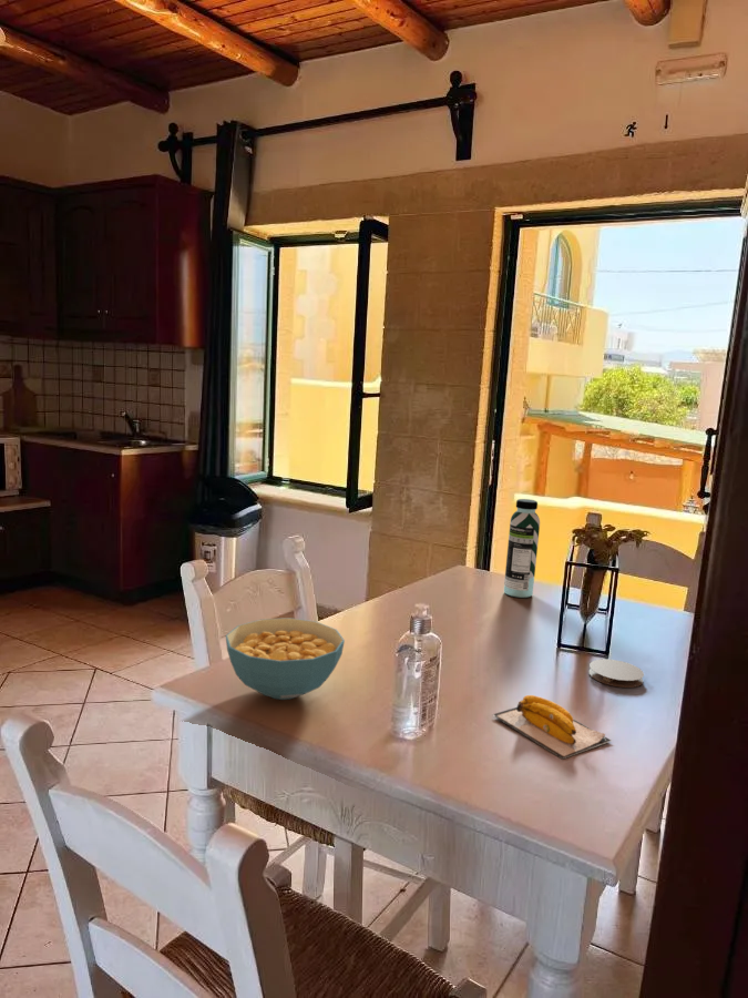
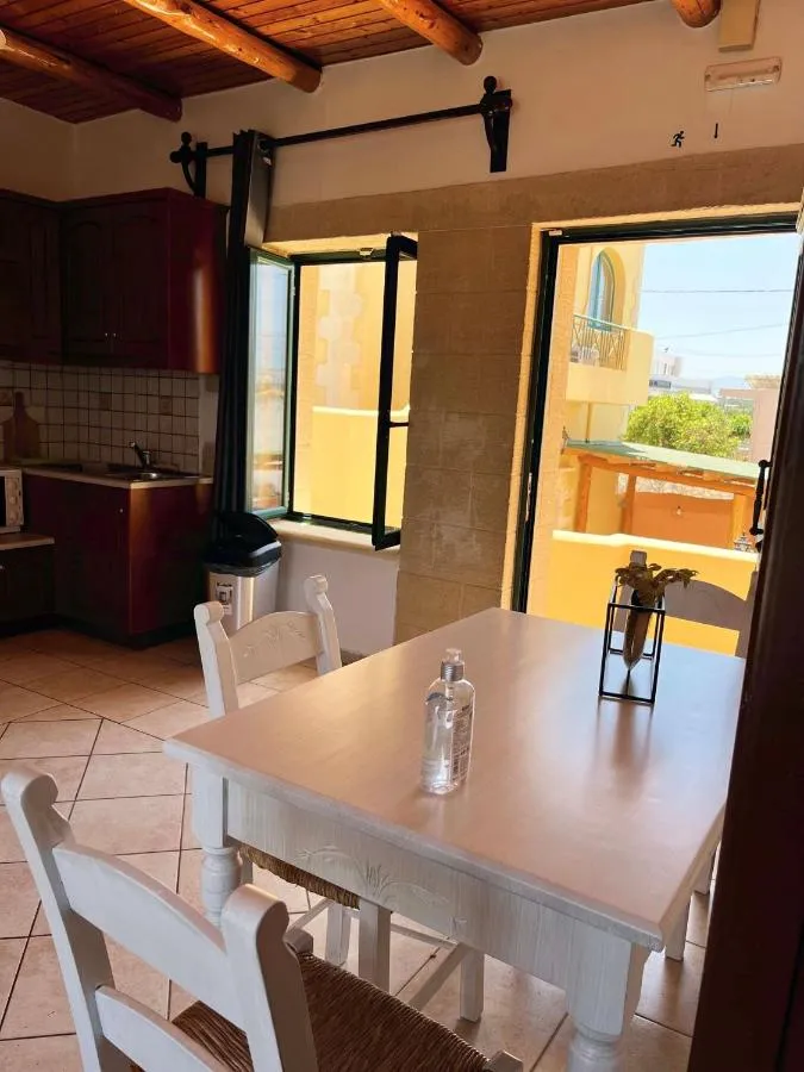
- banana (551, 716)
- coaster (615, 672)
- water bottle (522, 547)
- cereal bowl (284, 664)
